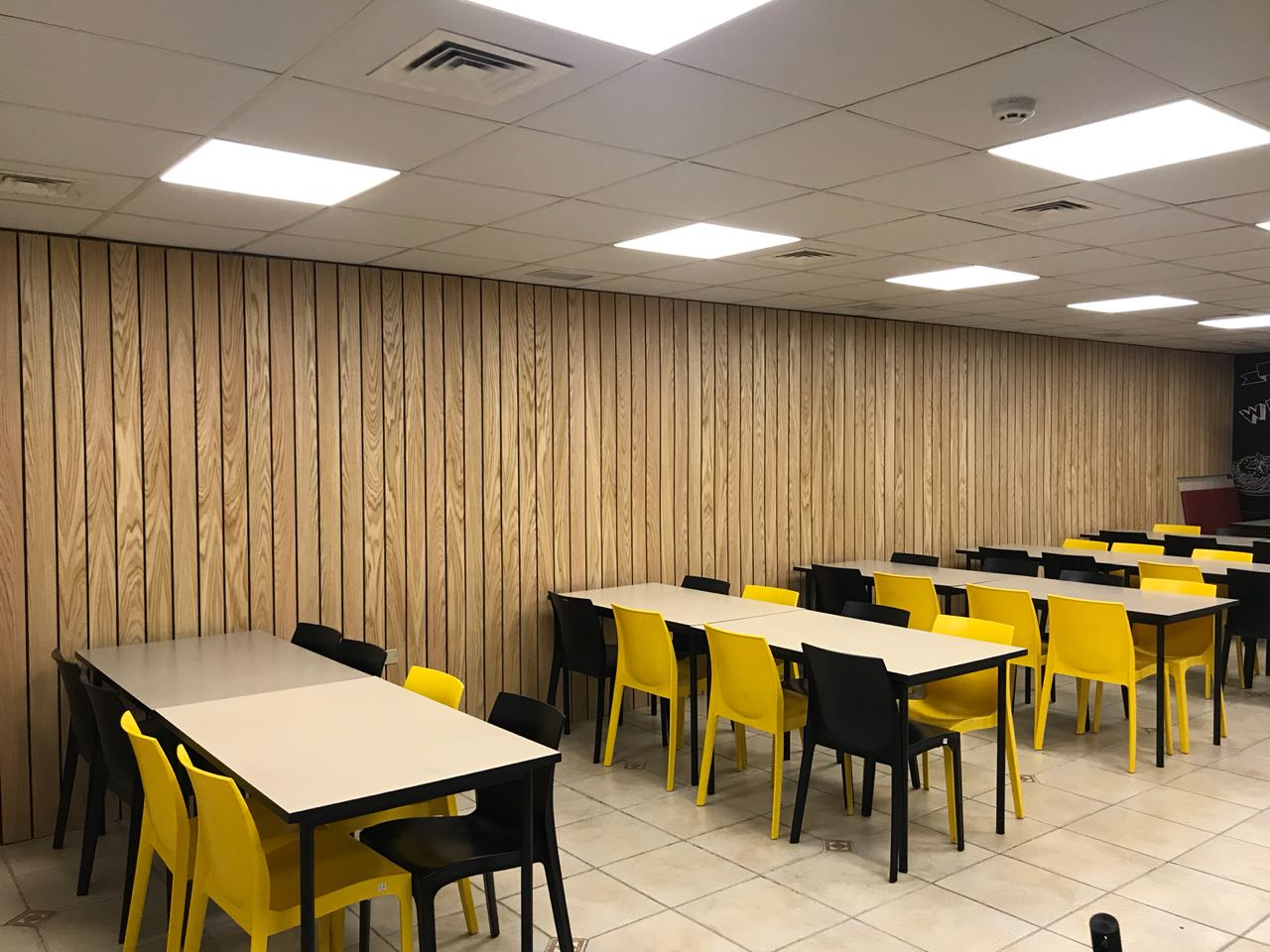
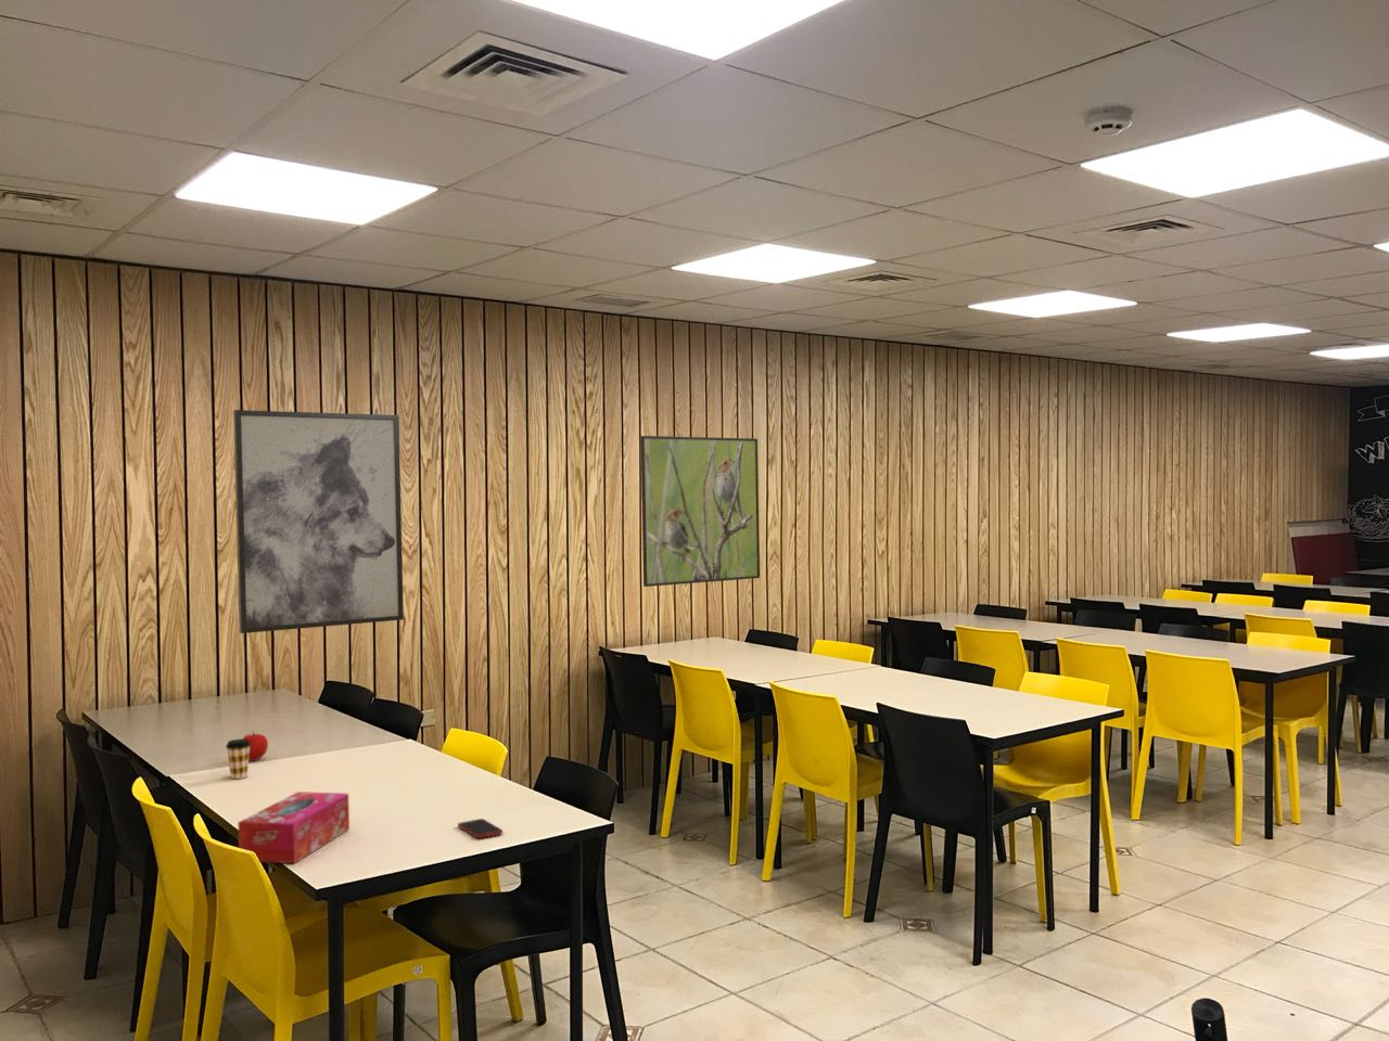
+ wall art (322, 519)
+ tissue box (296, 826)
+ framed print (702, 510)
+ coffee cup (238, 758)
+ fruit (254, 745)
+ cell phone (480, 829)
